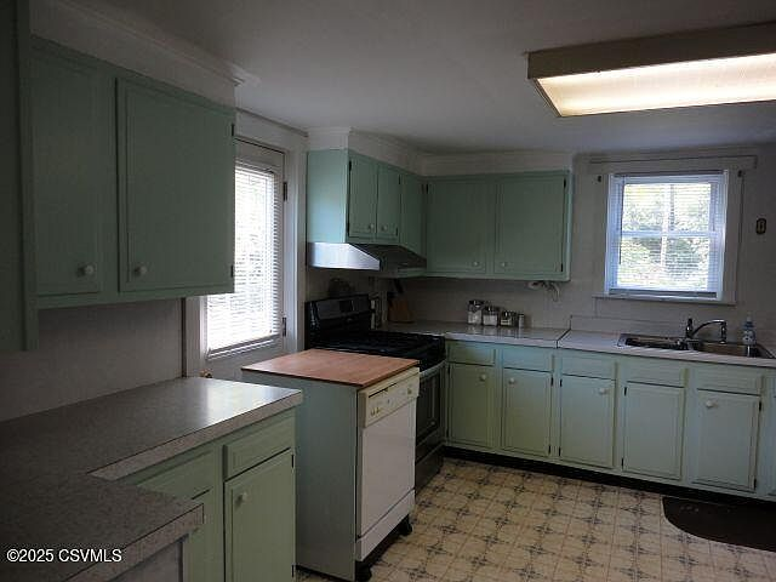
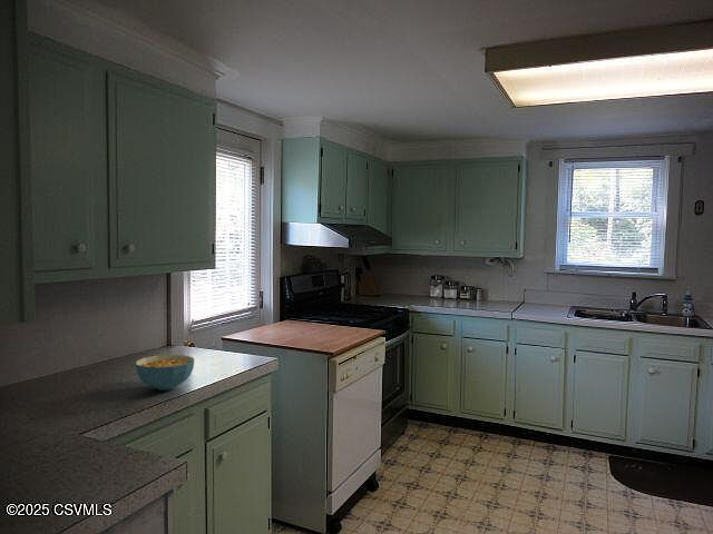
+ cereal bowl (165, 374)
